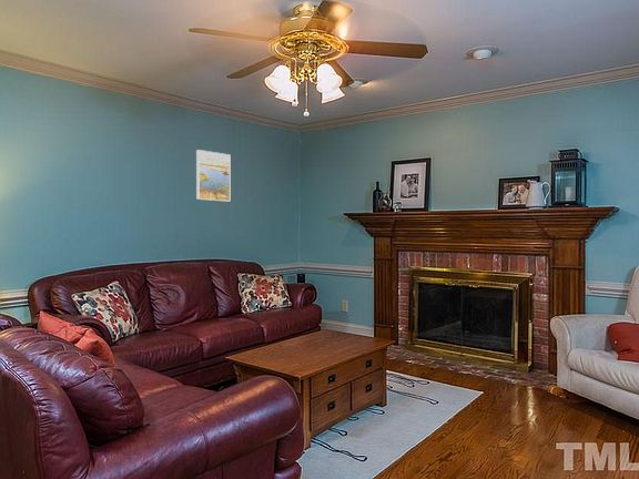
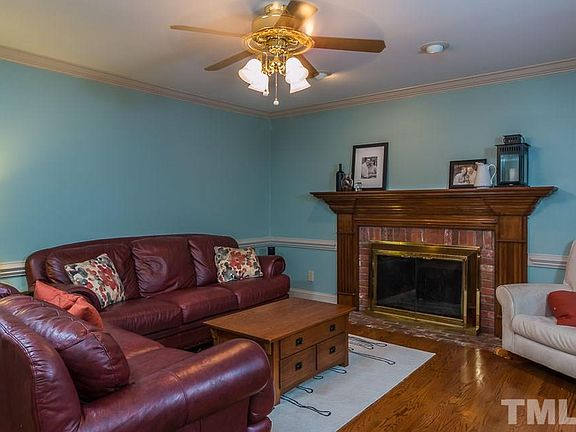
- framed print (213, 176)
